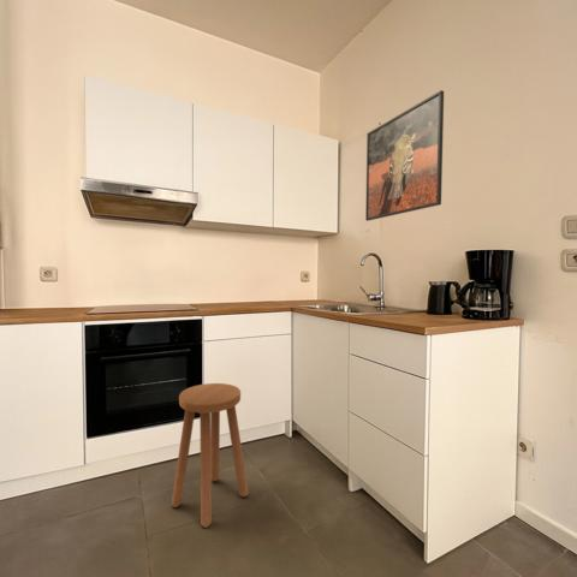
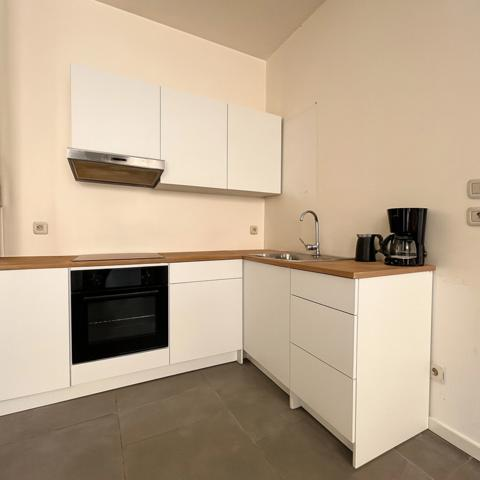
- stool (210, 446)
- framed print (399, 163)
